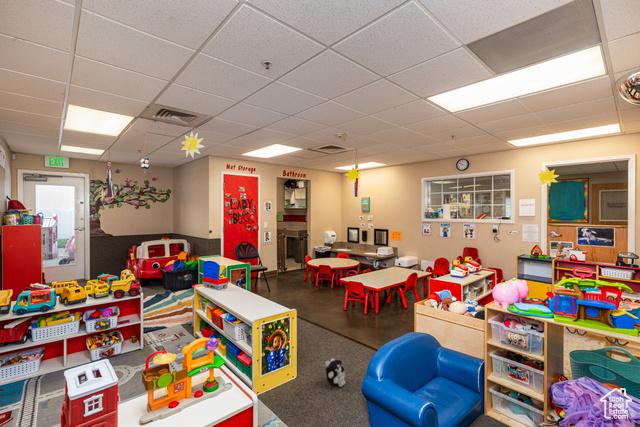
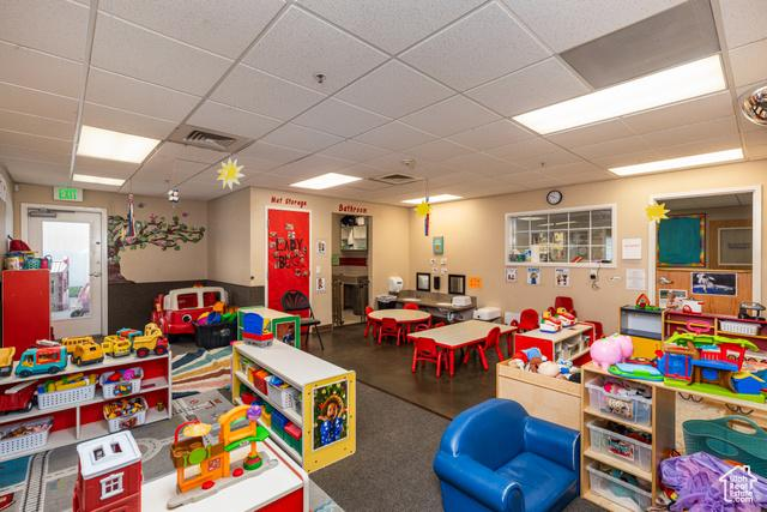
- plush toy (336, 371)
